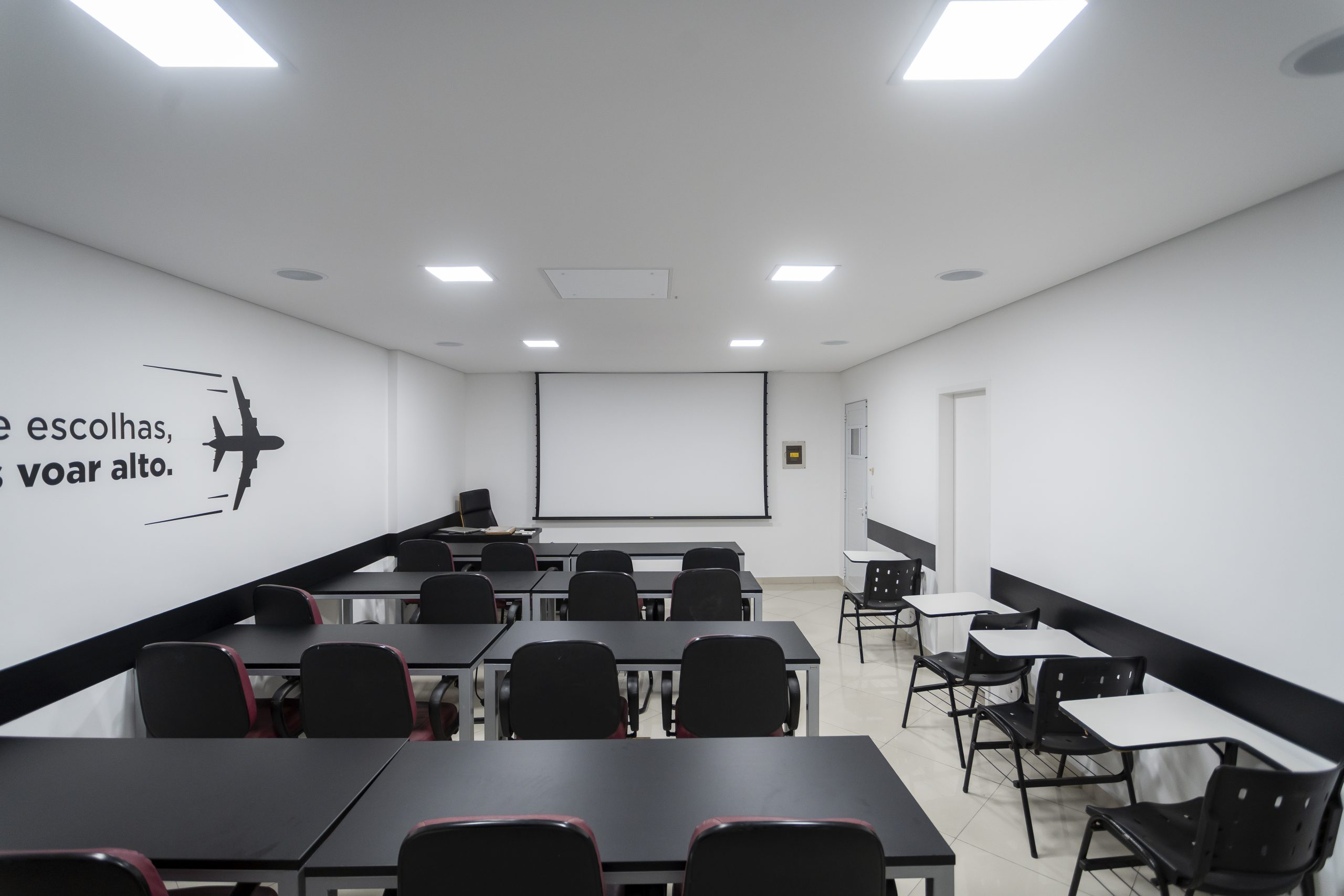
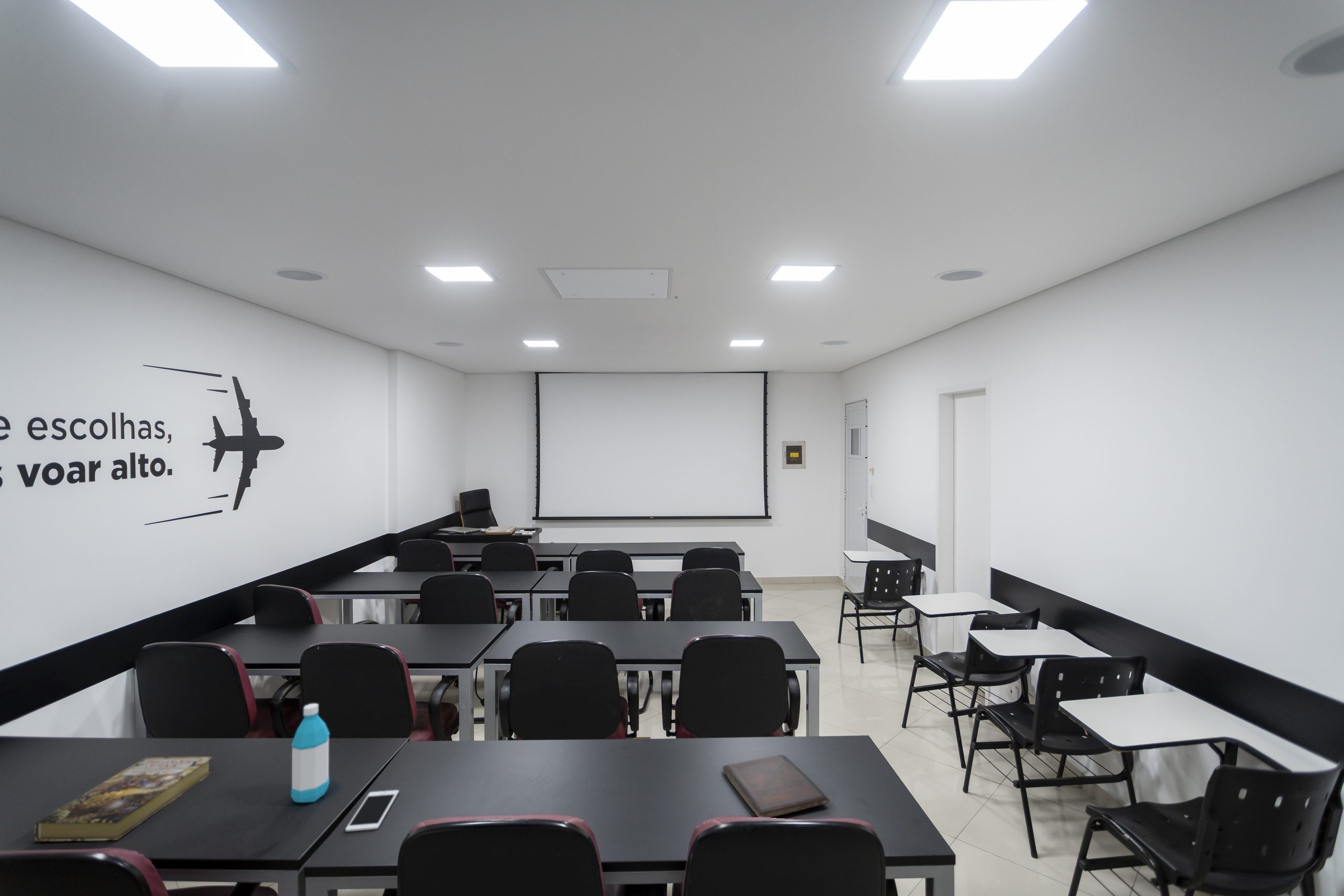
+ cell phone (373, 809)
+ book (132, 795)
+ book (773, 783)
+ water bottle (310, 751)
